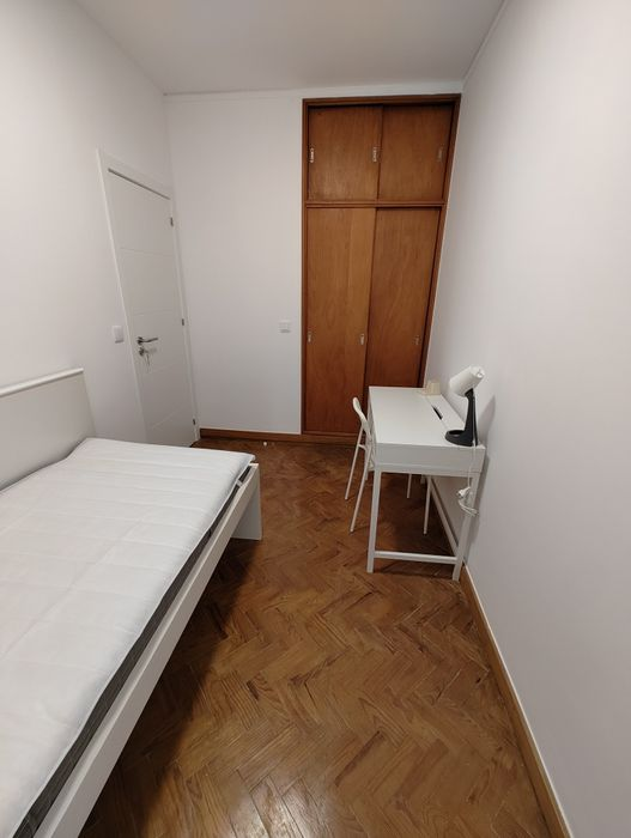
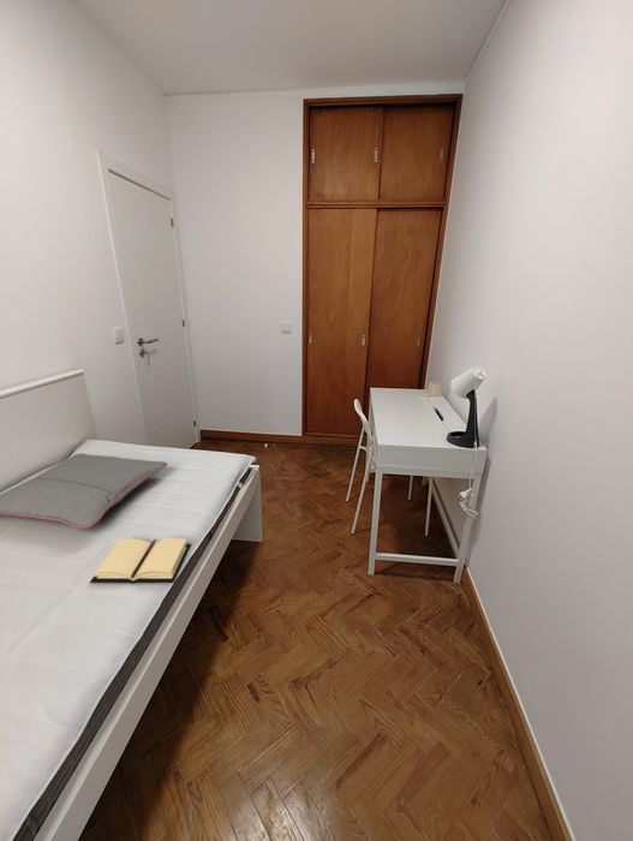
+ book (143, 556)
+ pillow (82, 484)
